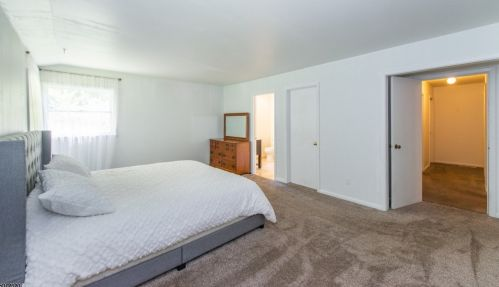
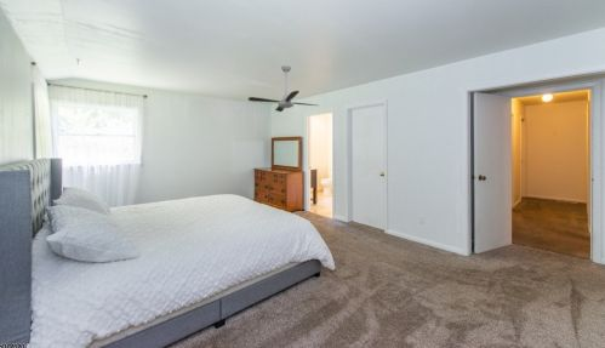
+ ceiling fan (285, 86)
